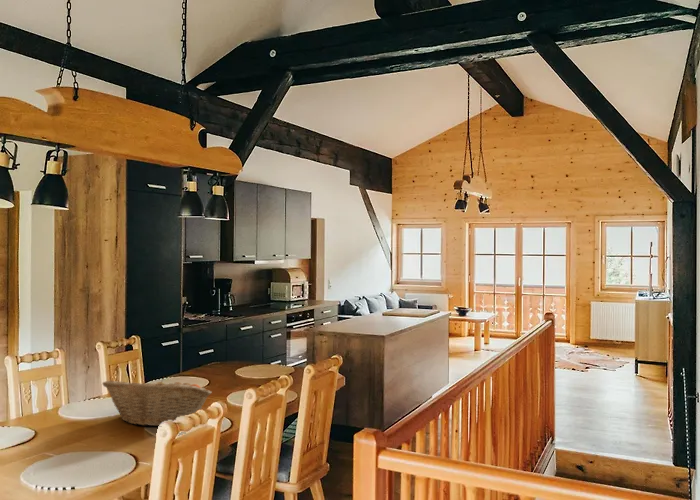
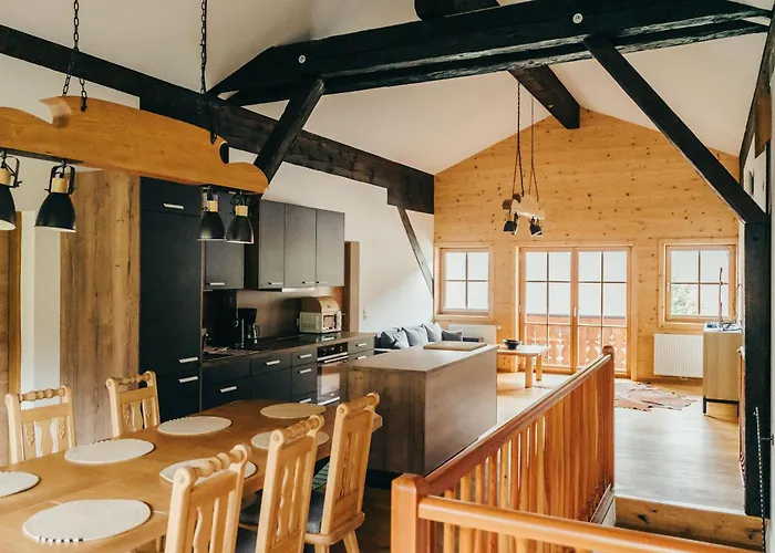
- fruit basket (157, 396)
